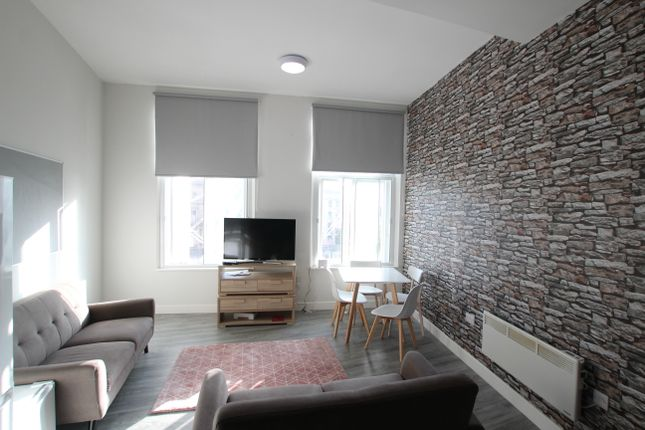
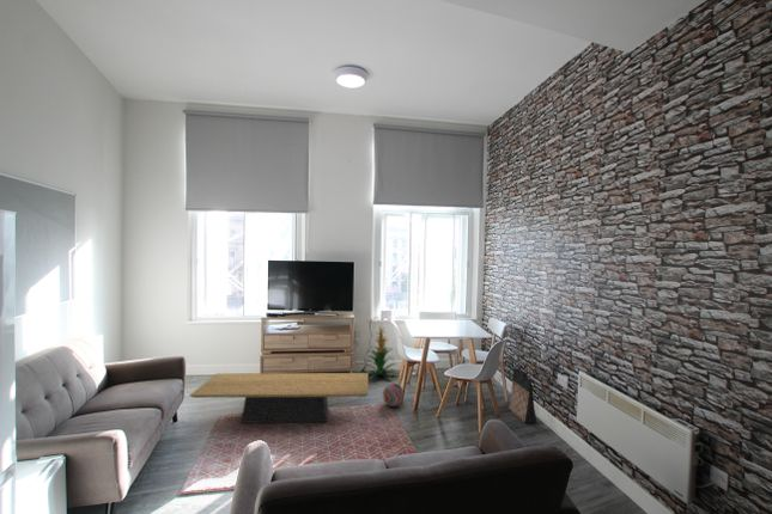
+ bag (521, 392)
+ coffee table (286, 399)
+ indoor plant (381, 349)
+ decorative ball (393, 394)
